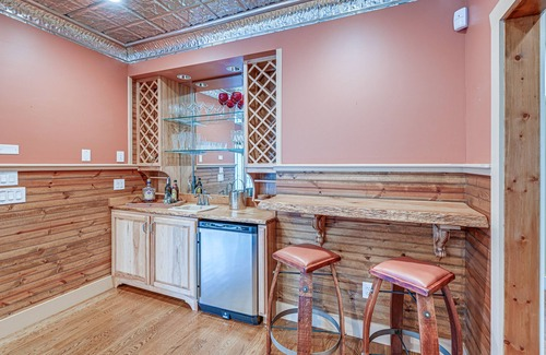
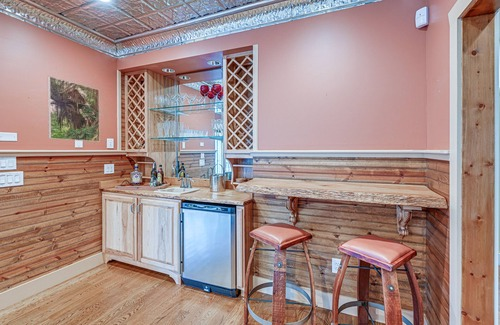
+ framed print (75, 112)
